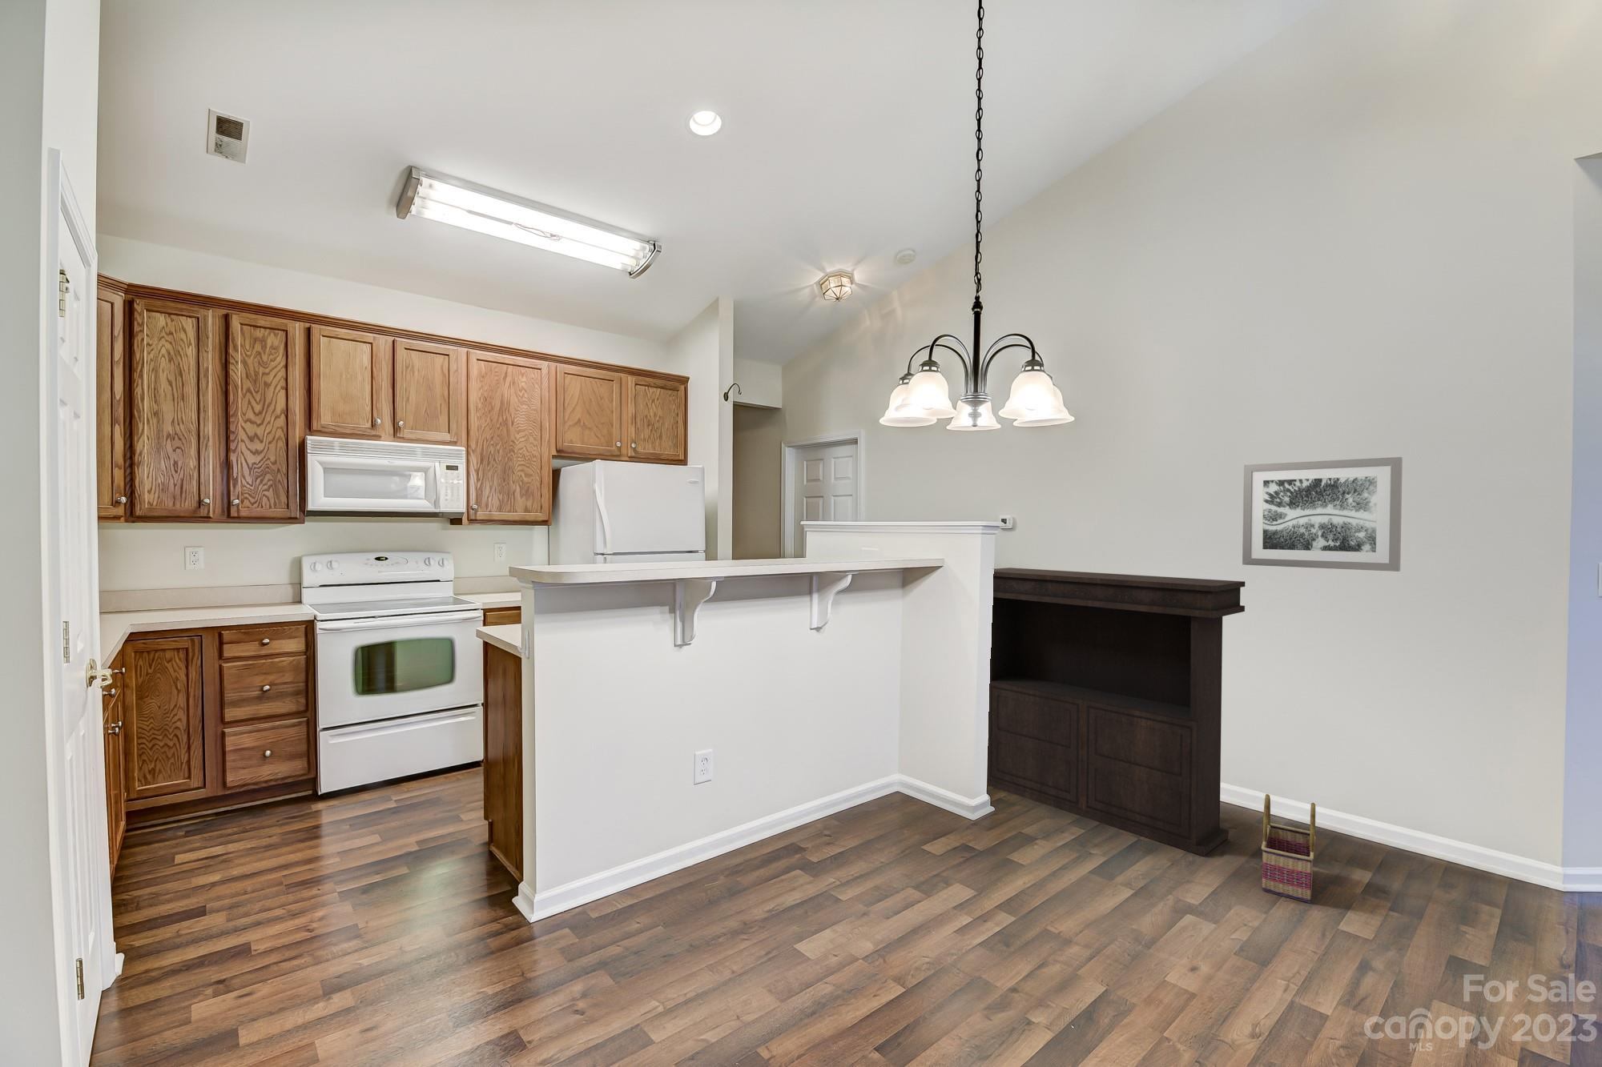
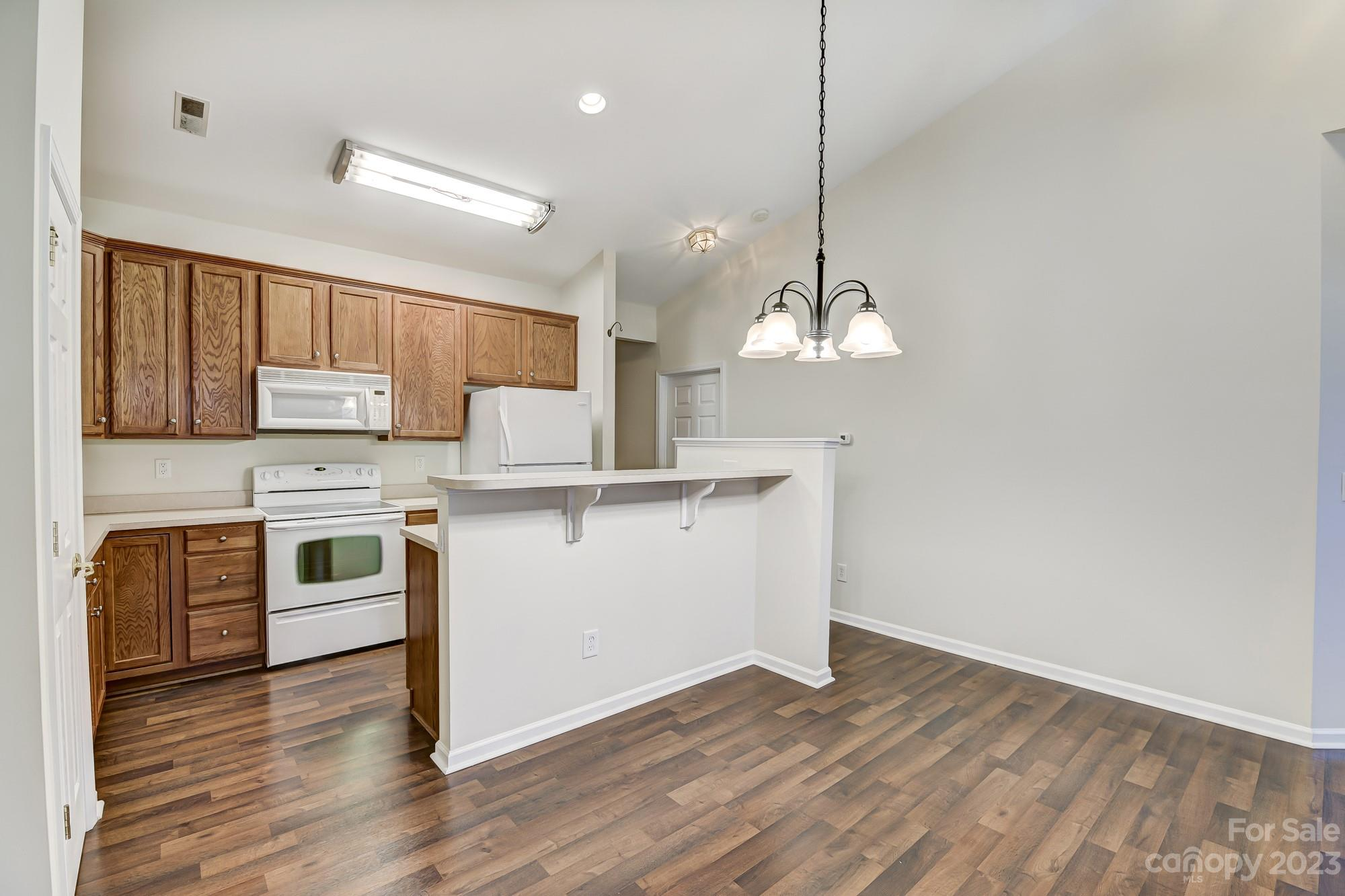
- basket (1289, 841)
- wall art (1317, 514)
- console table (1095, 692)
